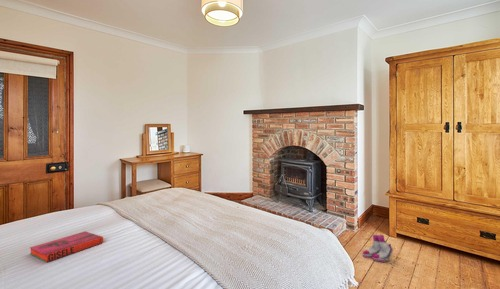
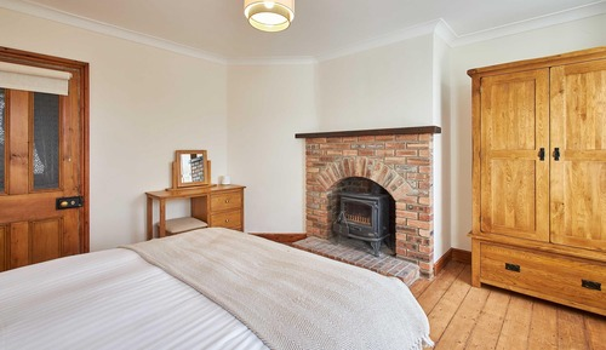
- boots (377, 245)
- hardback book (68, 244)
